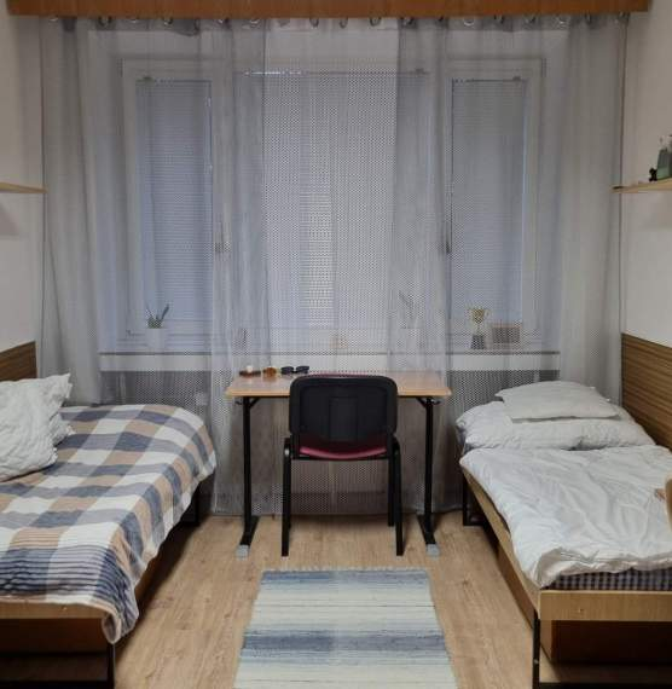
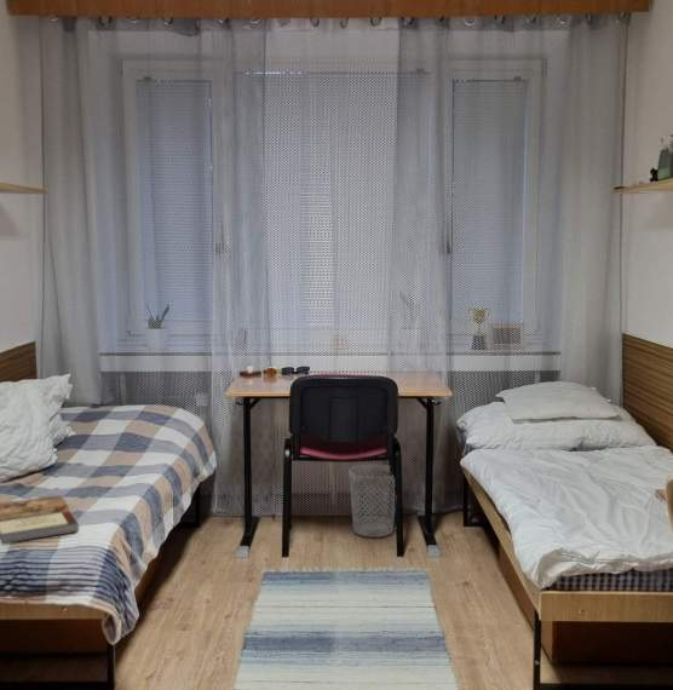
+ wastebasket (373, 500)
+ book (34, 517)
